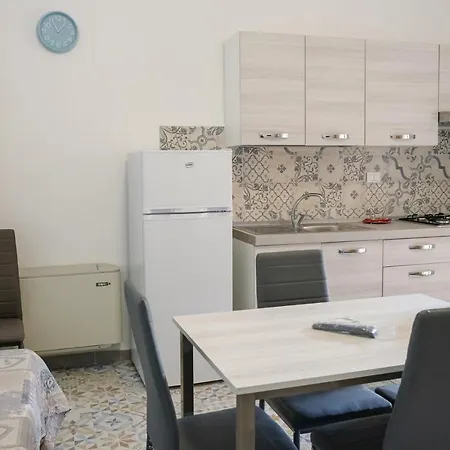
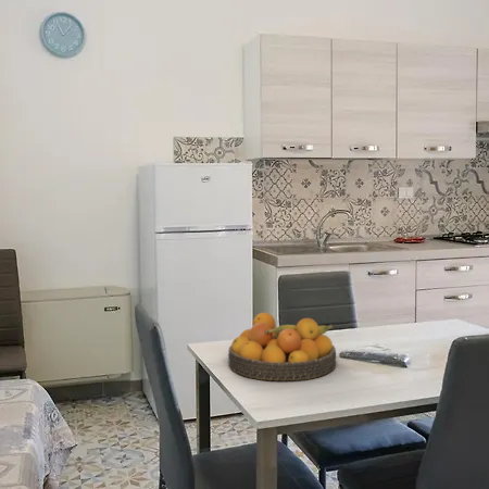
+ fruit bowl (281, 341)
